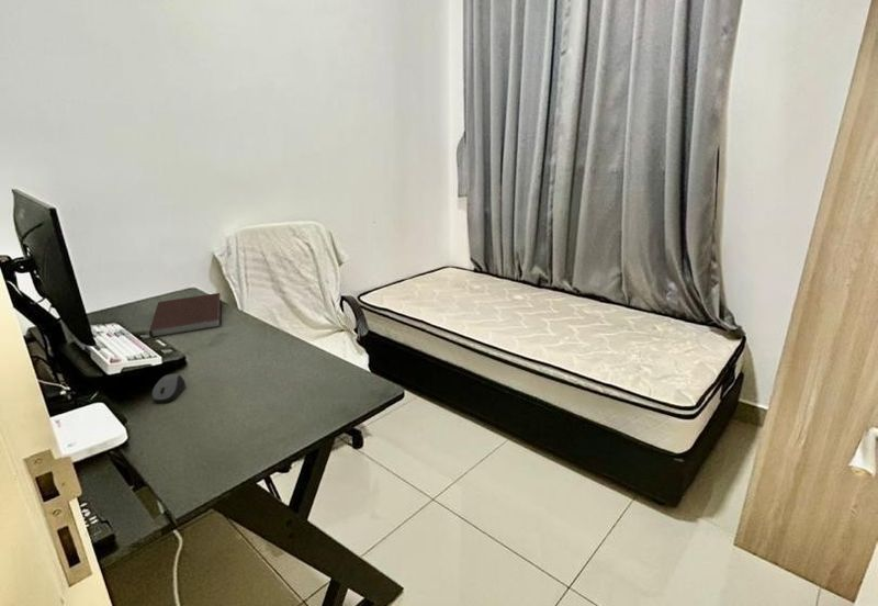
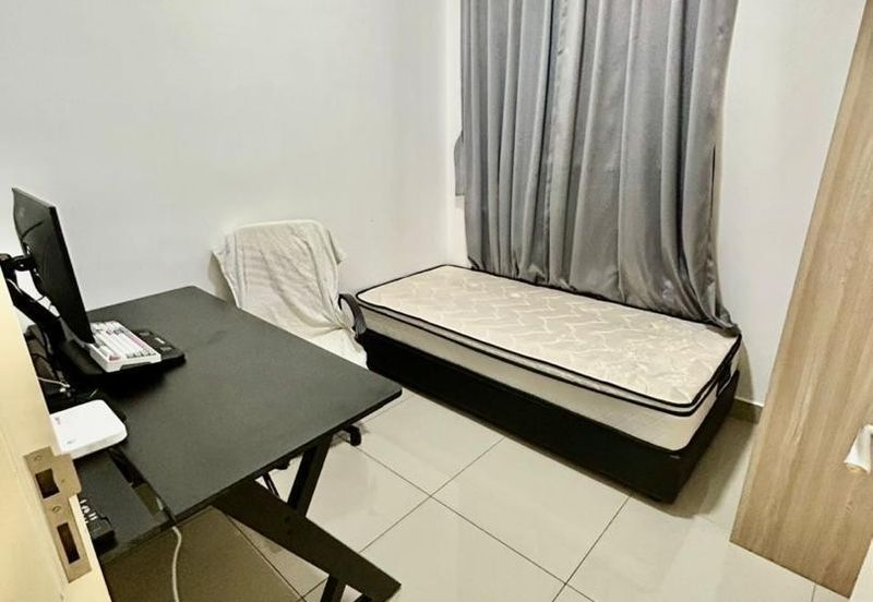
- computer mouse (168, 385)
- notebook (188, 314)
